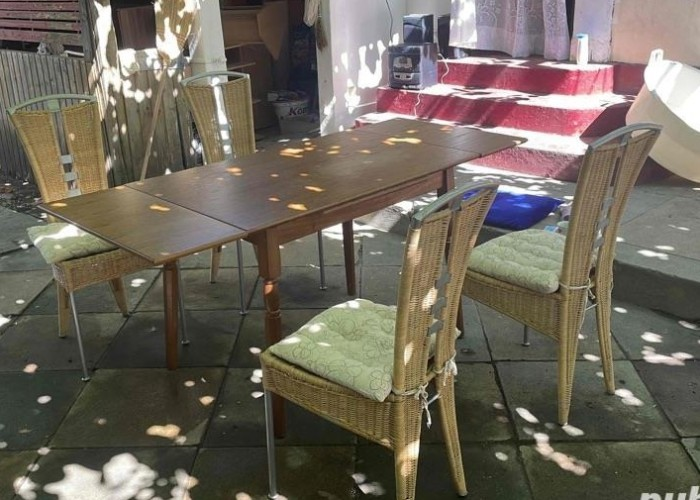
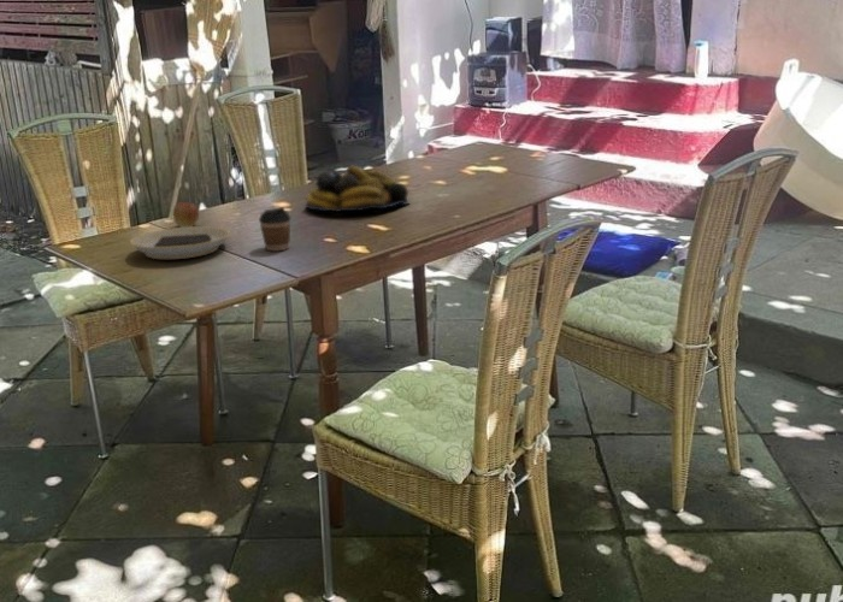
+ fruit bowl (355, 185)
+ apple (185, 214)
+ coffee cup (275, 228)
+ plate (181, 243)
